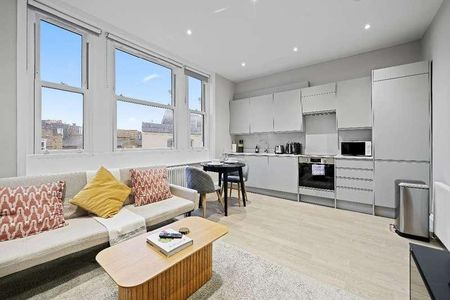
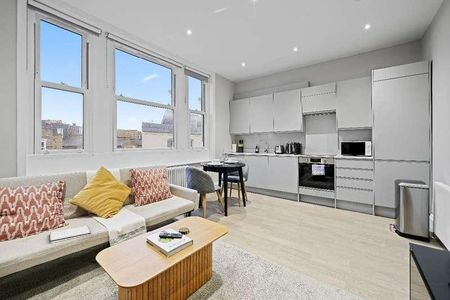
+ tablet (70, 233)
